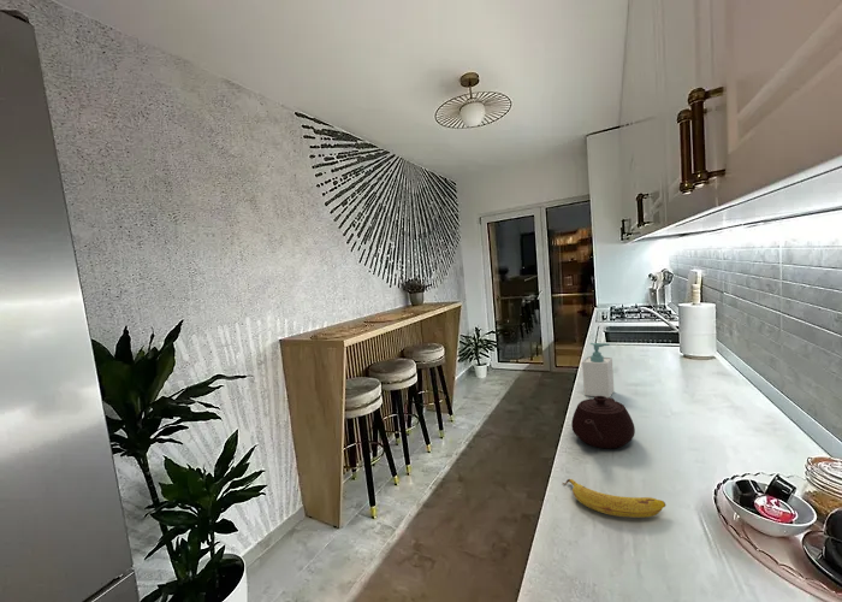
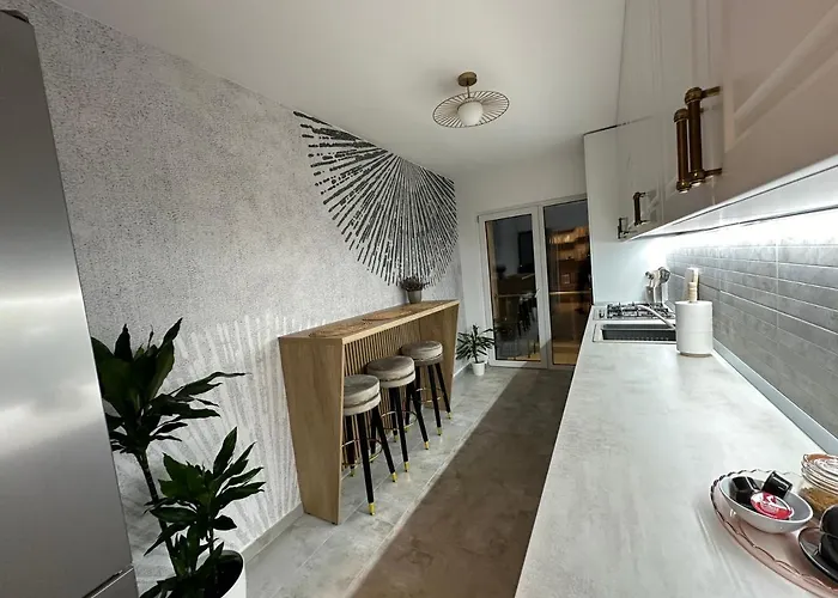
- soap bottle (598, 368)
- teapot (600, 419)
- fruit (609, 496)
